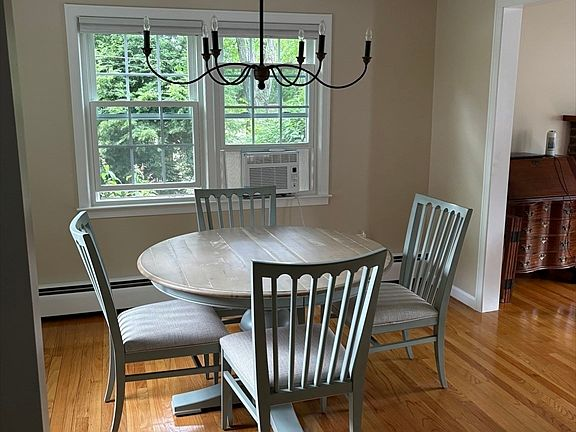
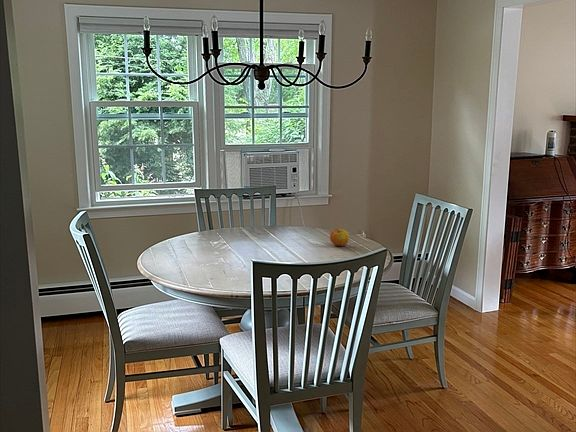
+ apple (339, 237)
